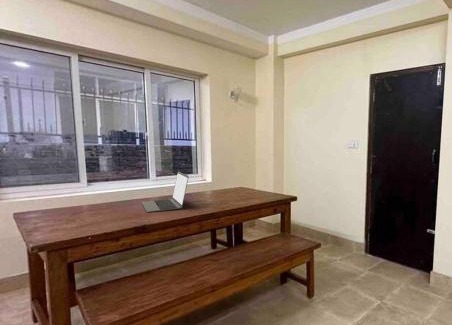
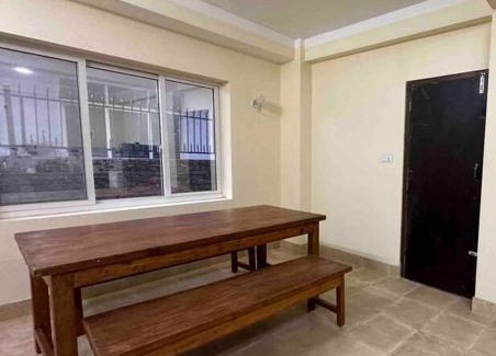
- laptop (163, 199)
